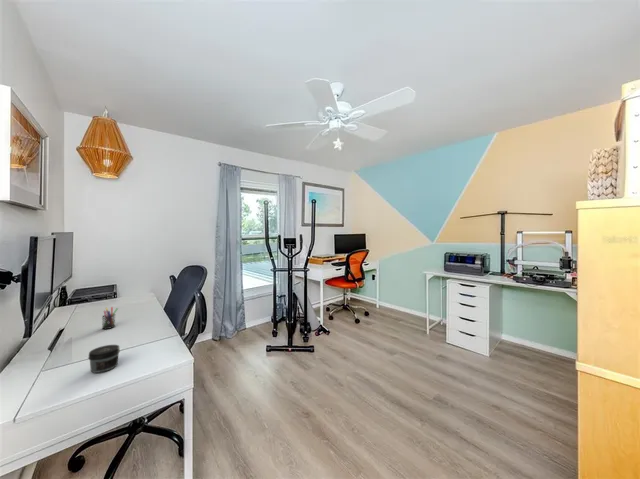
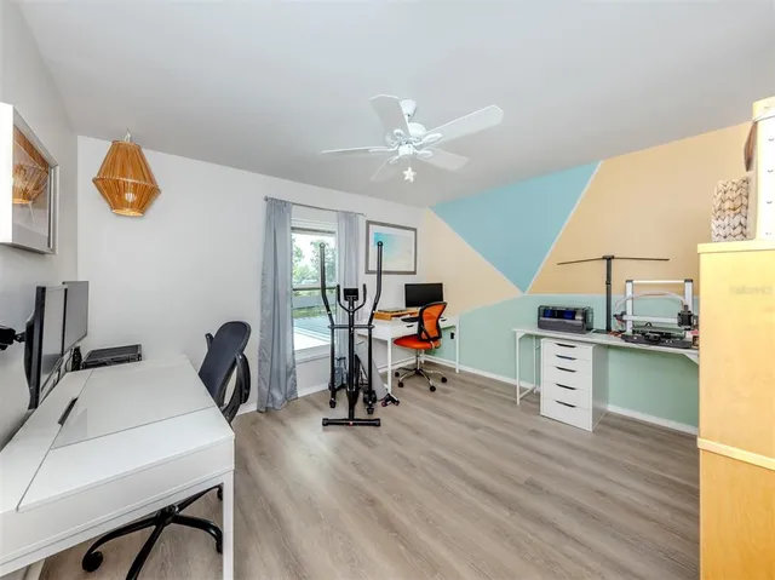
- pen holder (110, 316)
- jar (104, 358)
